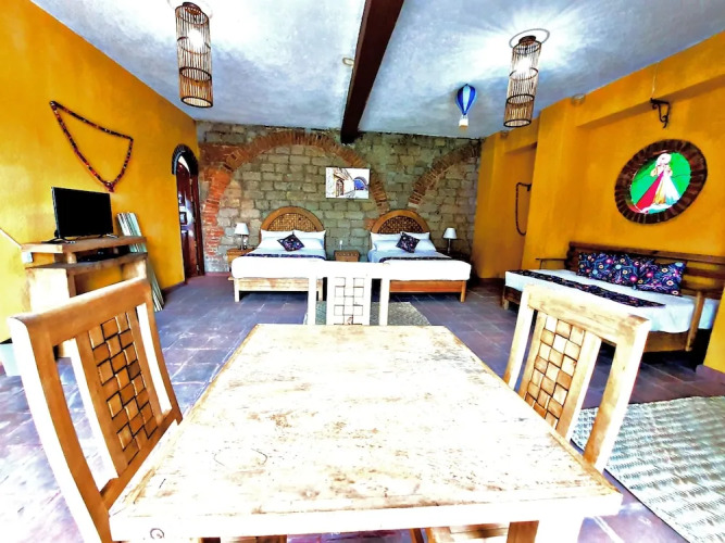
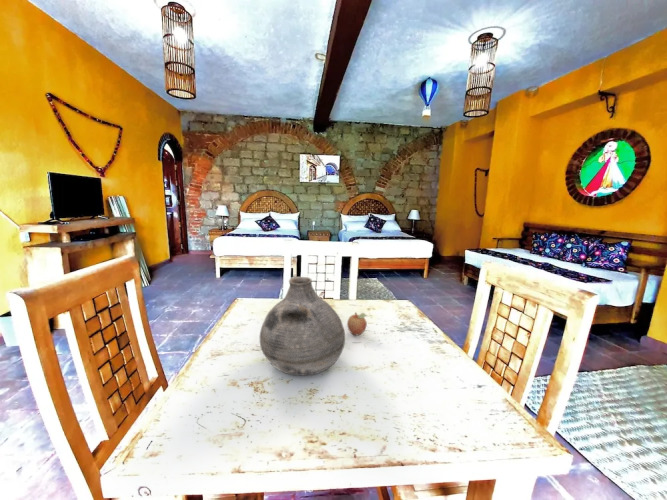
+ vase (303, 321)
+ fruit (357, 323)
